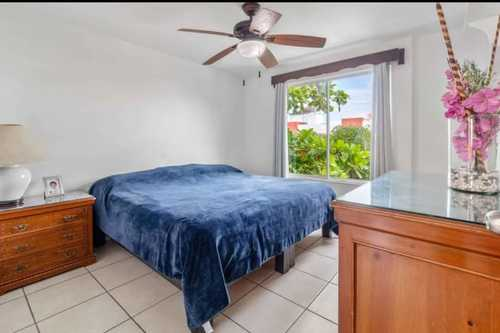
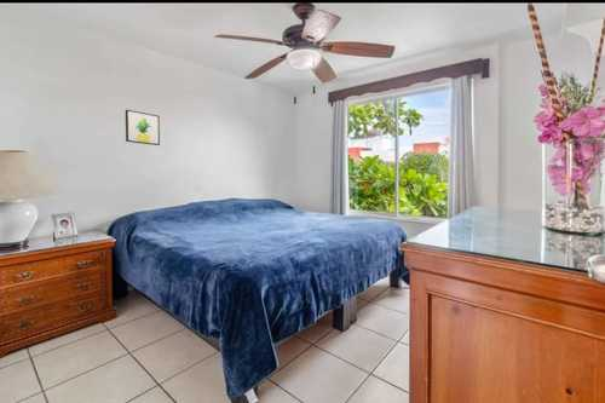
+ wall art (143, 128)
